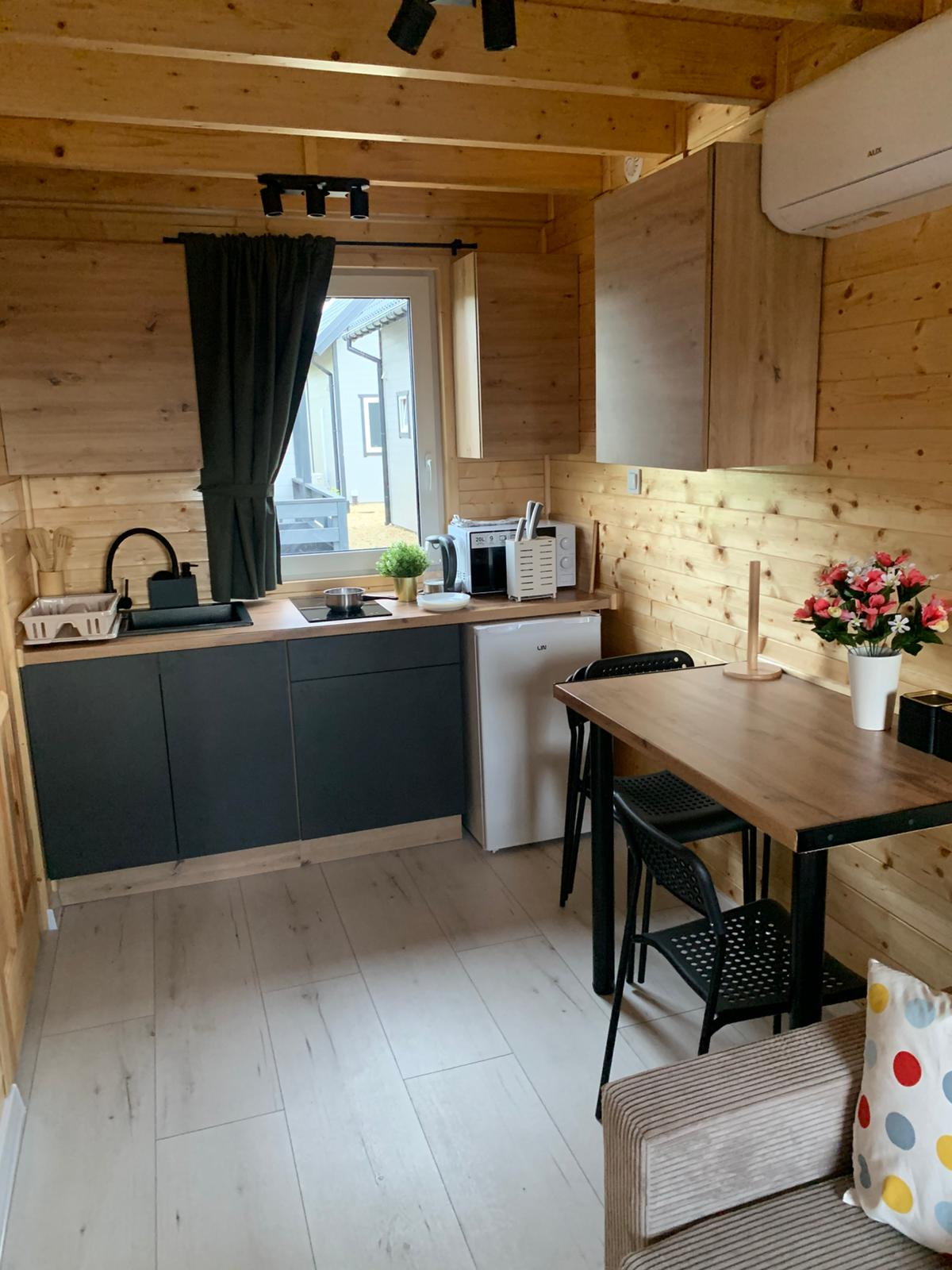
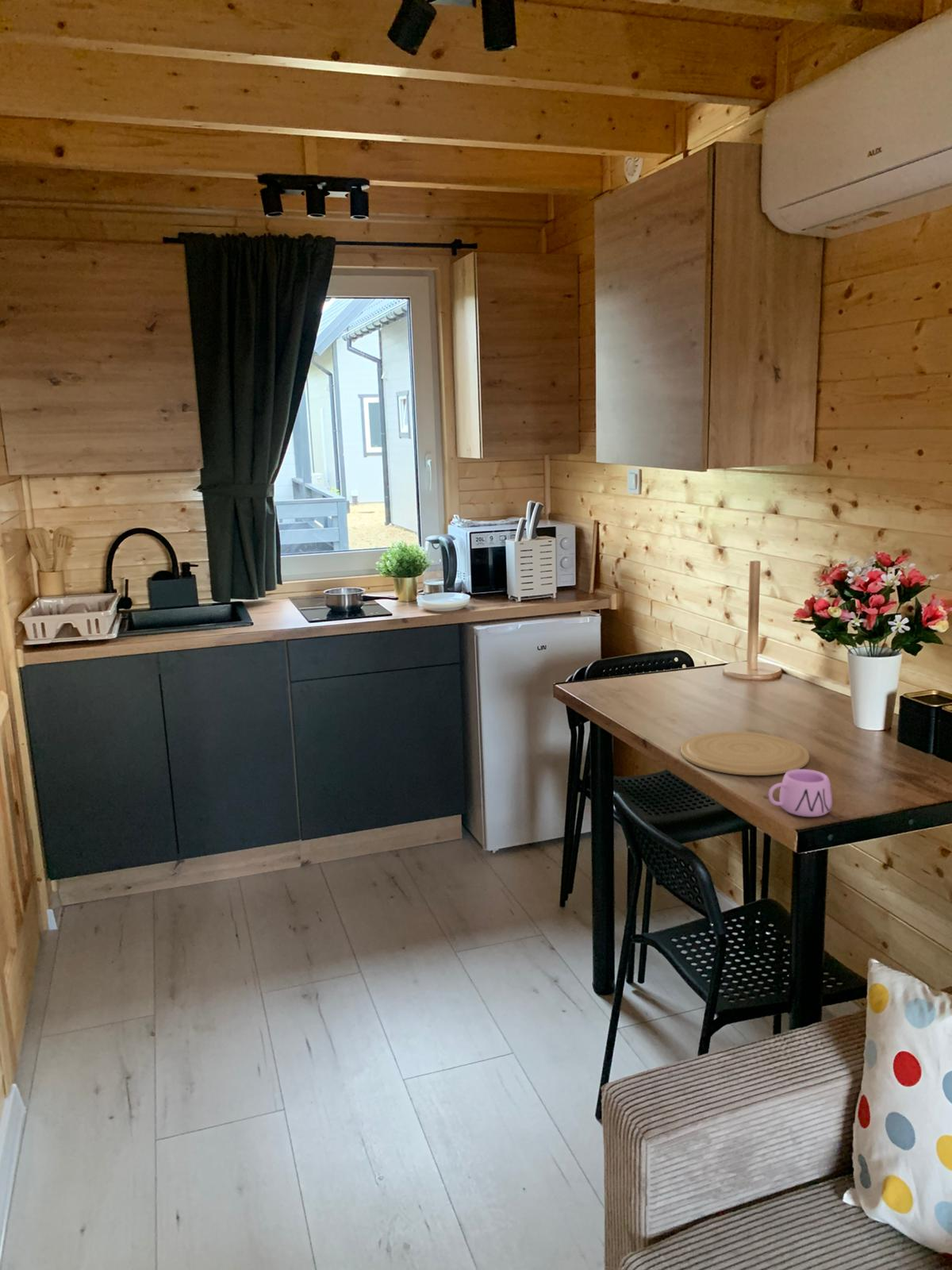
+ plate (743, 751)
+ mug (799, 793)
